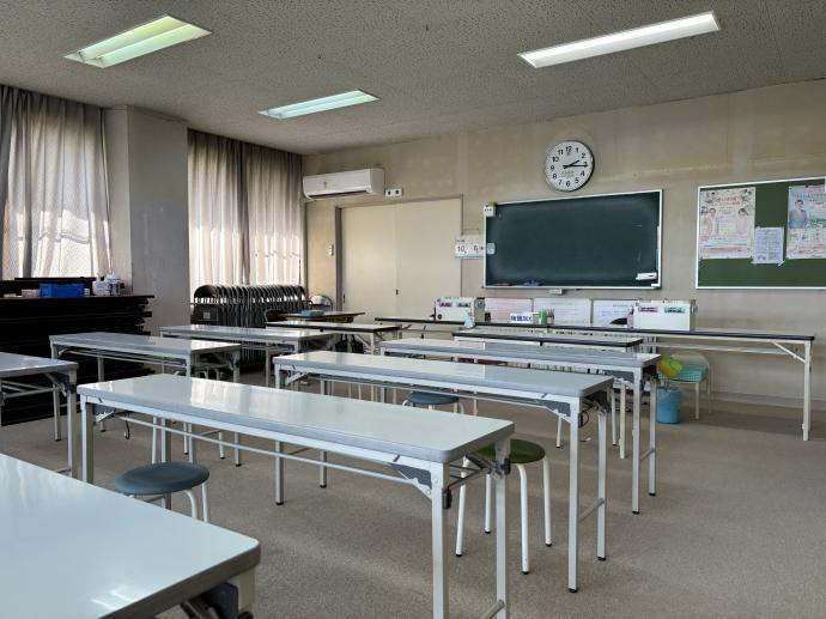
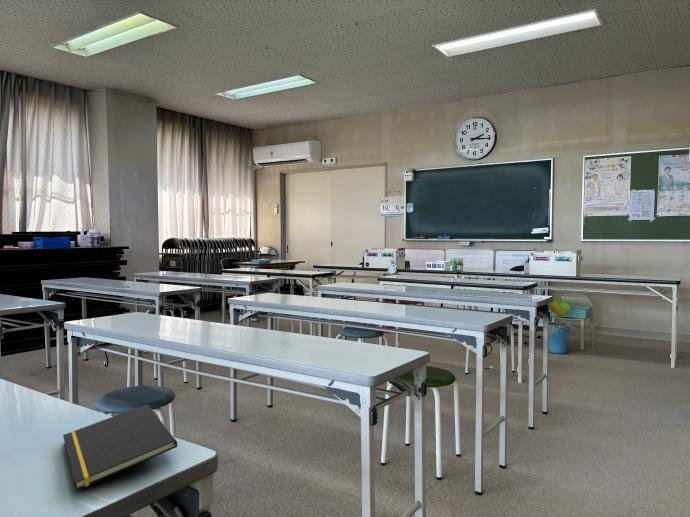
+ notepad (117, 440)
